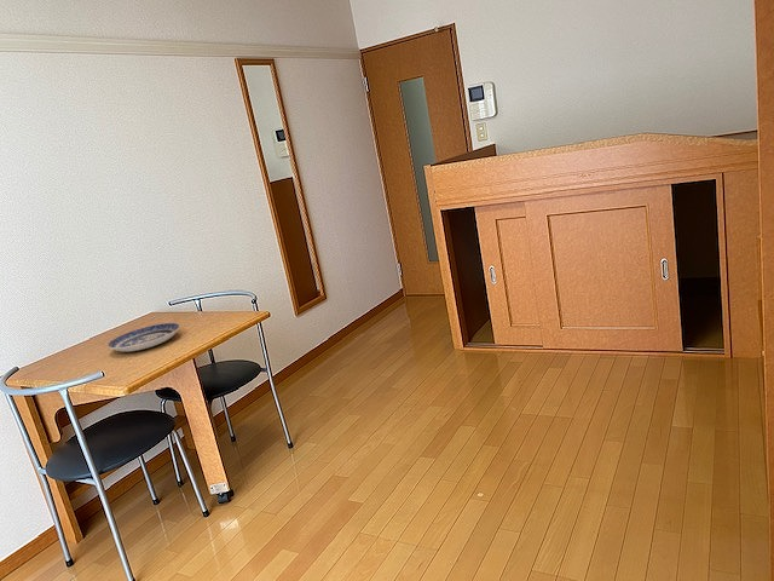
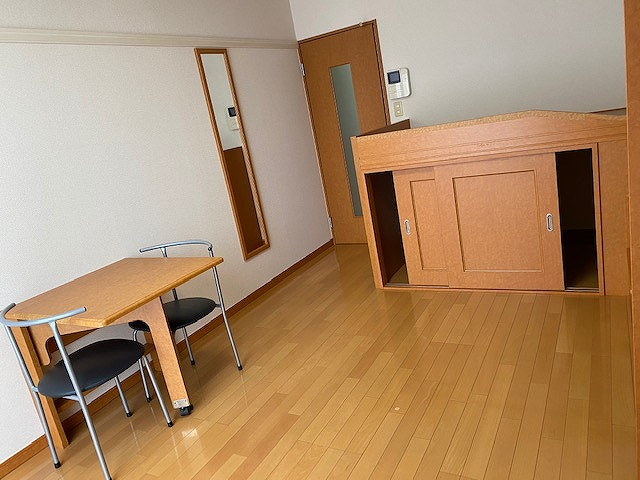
- plate (145, 339)
